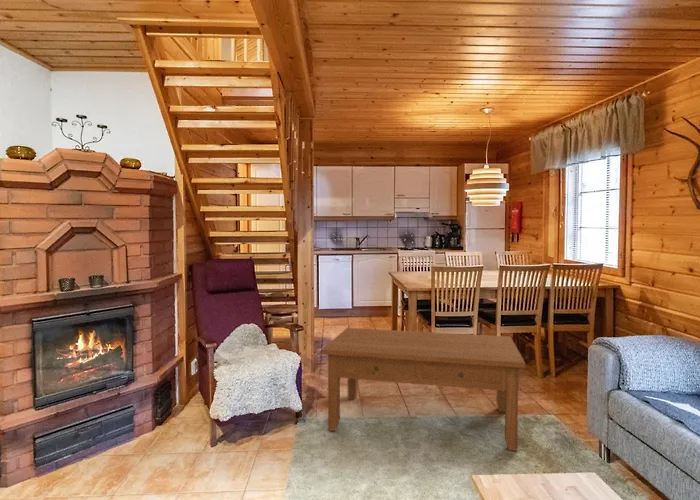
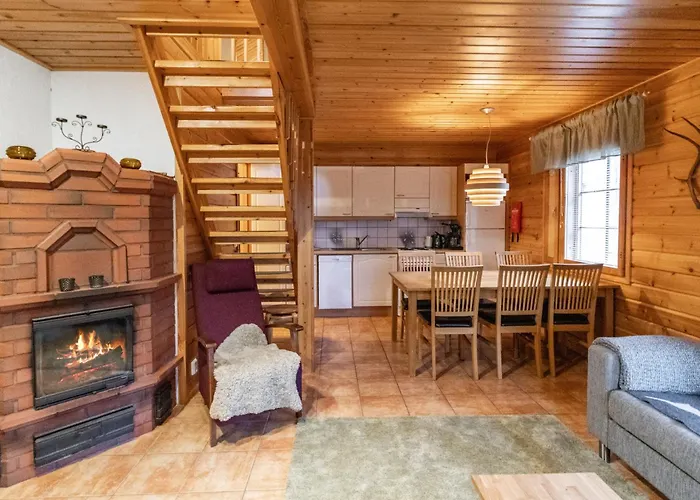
- coffee table (421, 381)
